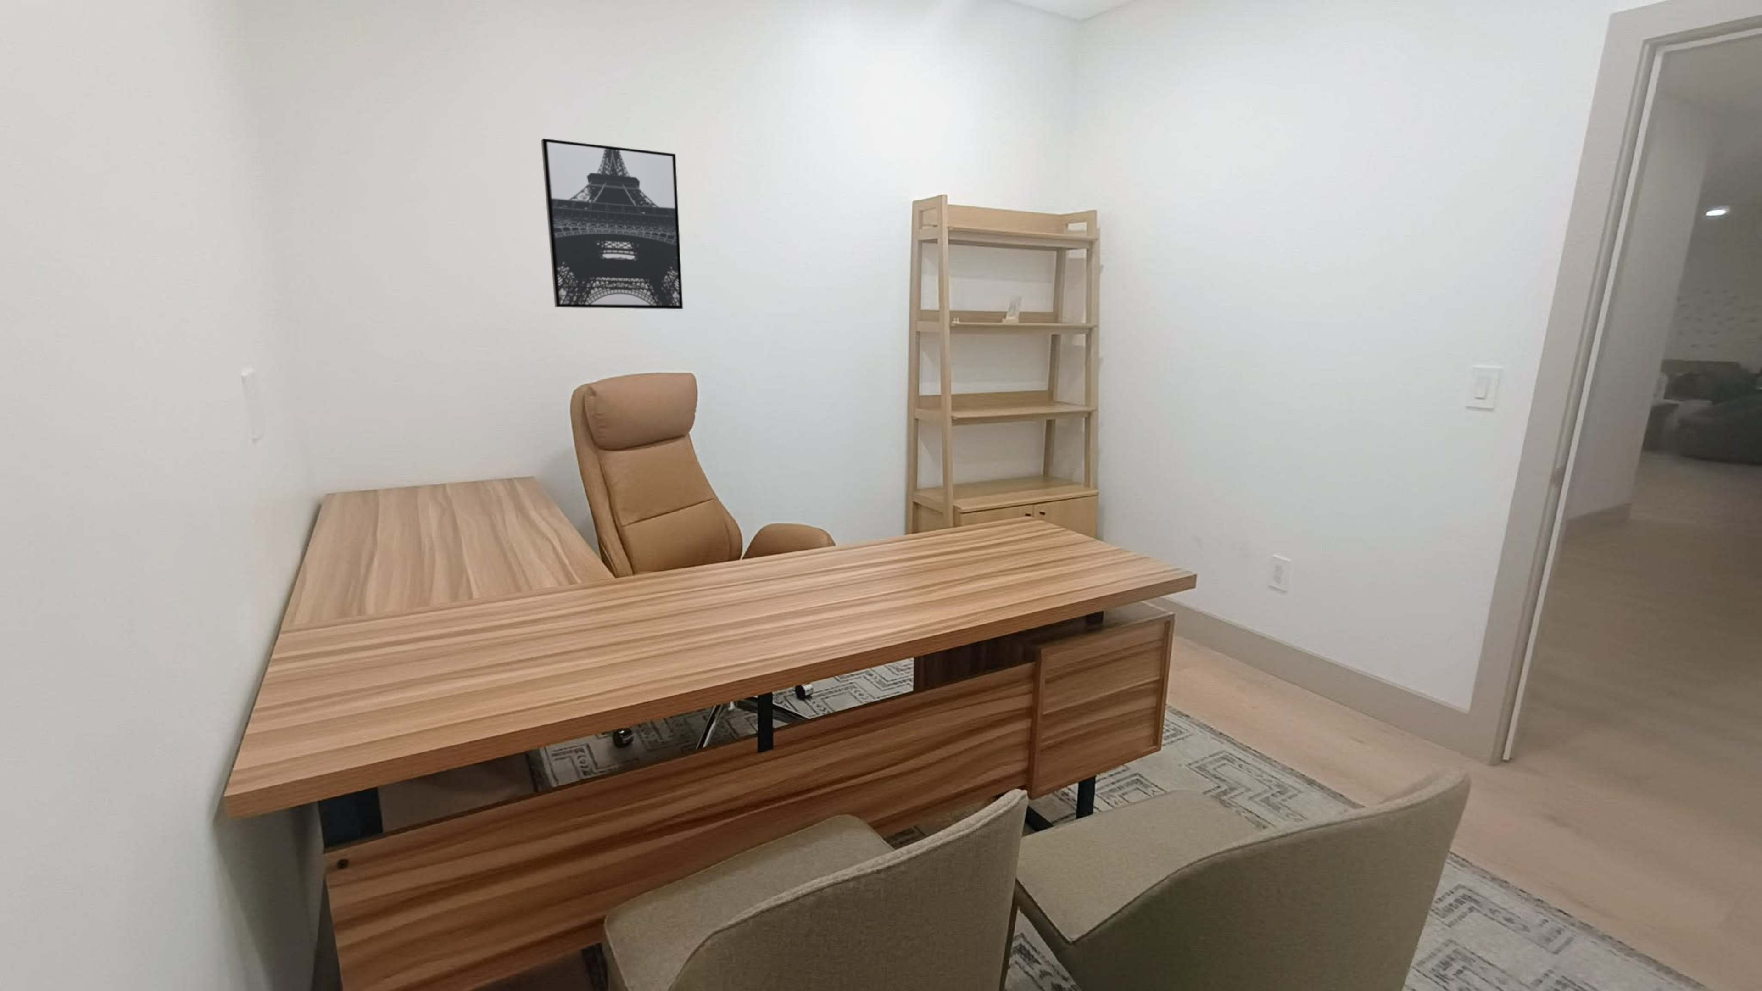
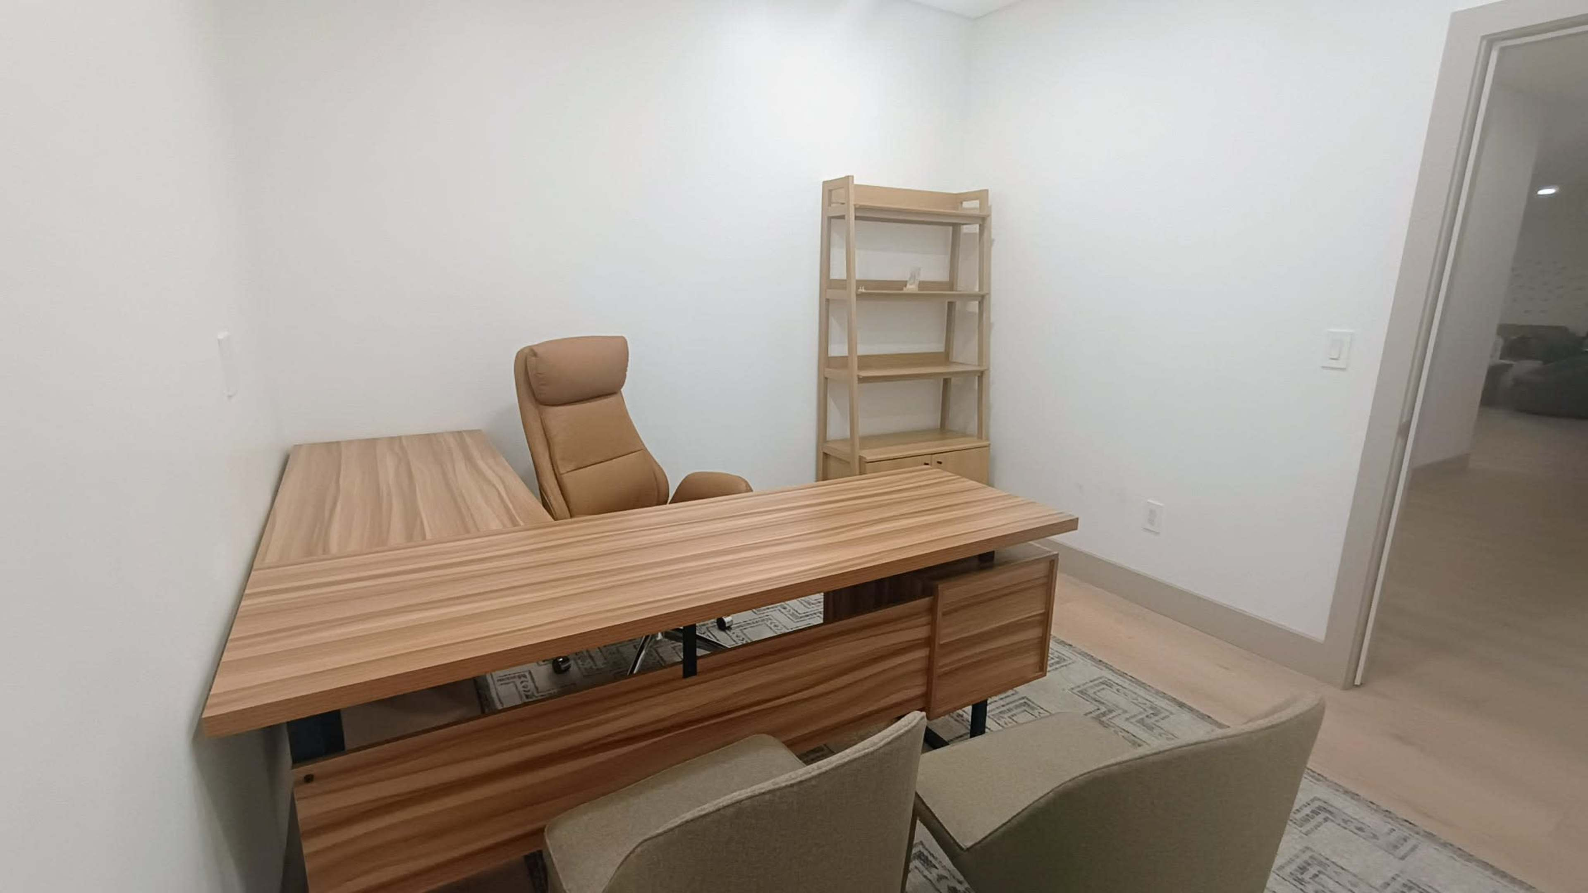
- wall art (616, 230)
